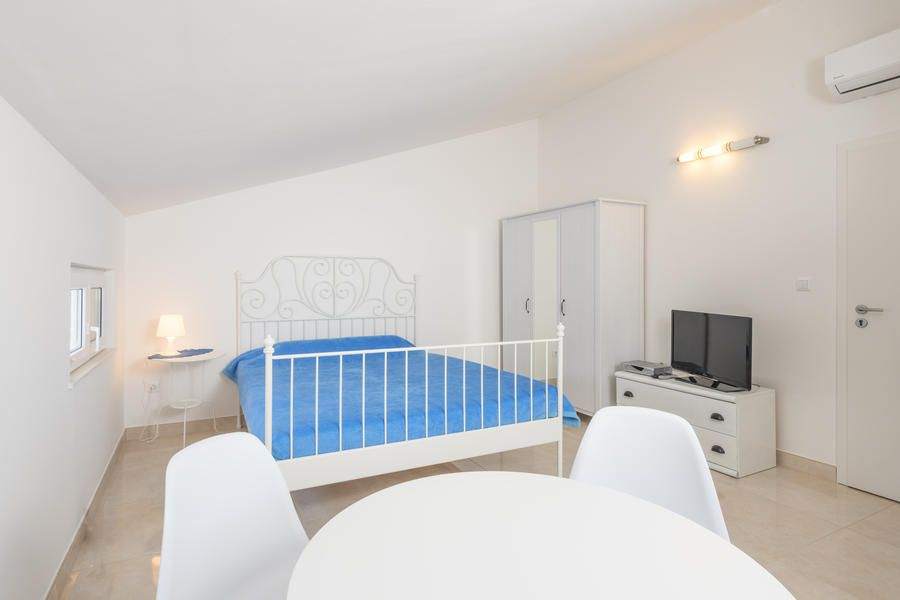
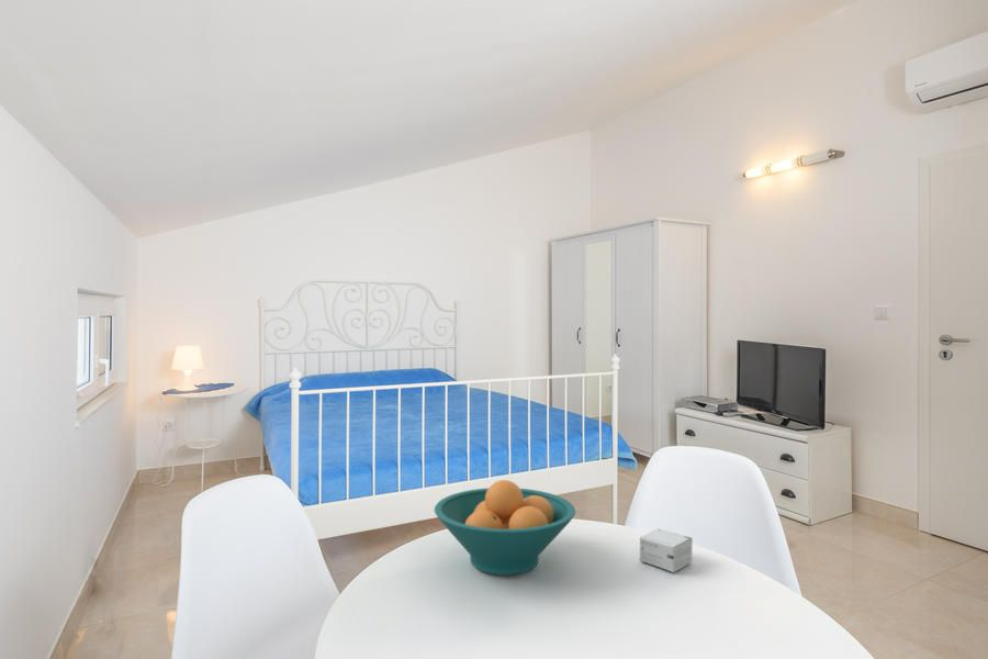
+ small box (665, 549)
+ fruit bowl (504, 522)
